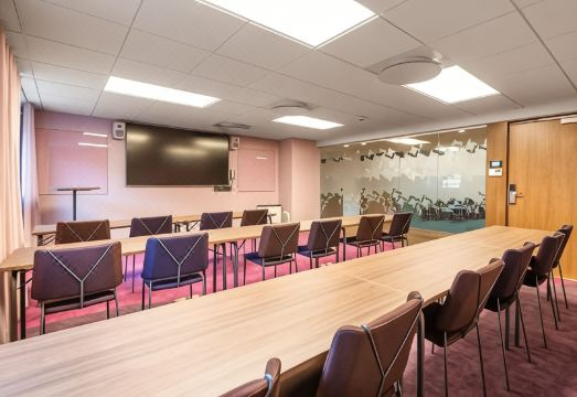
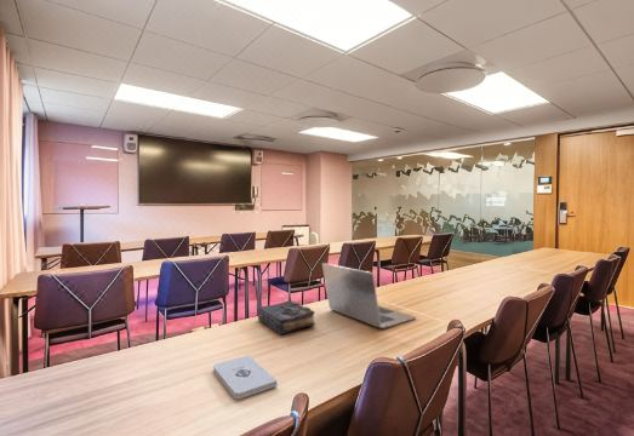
+ laptop (367, 289)
+ notepad (242, 374)
+ book (285, 315)
